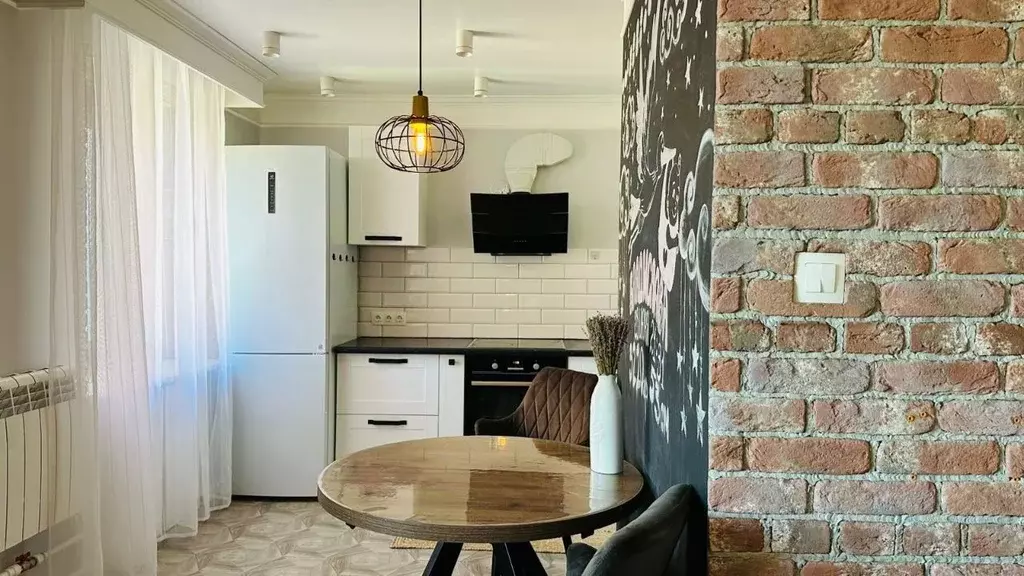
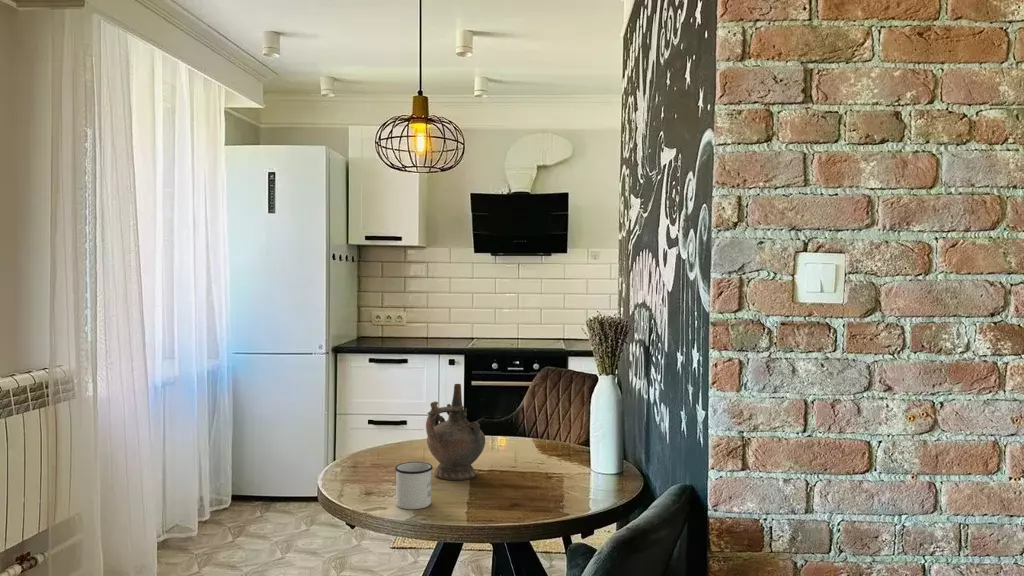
+ ceremonial vessel (453, 429)
+ mug (412, 483)
